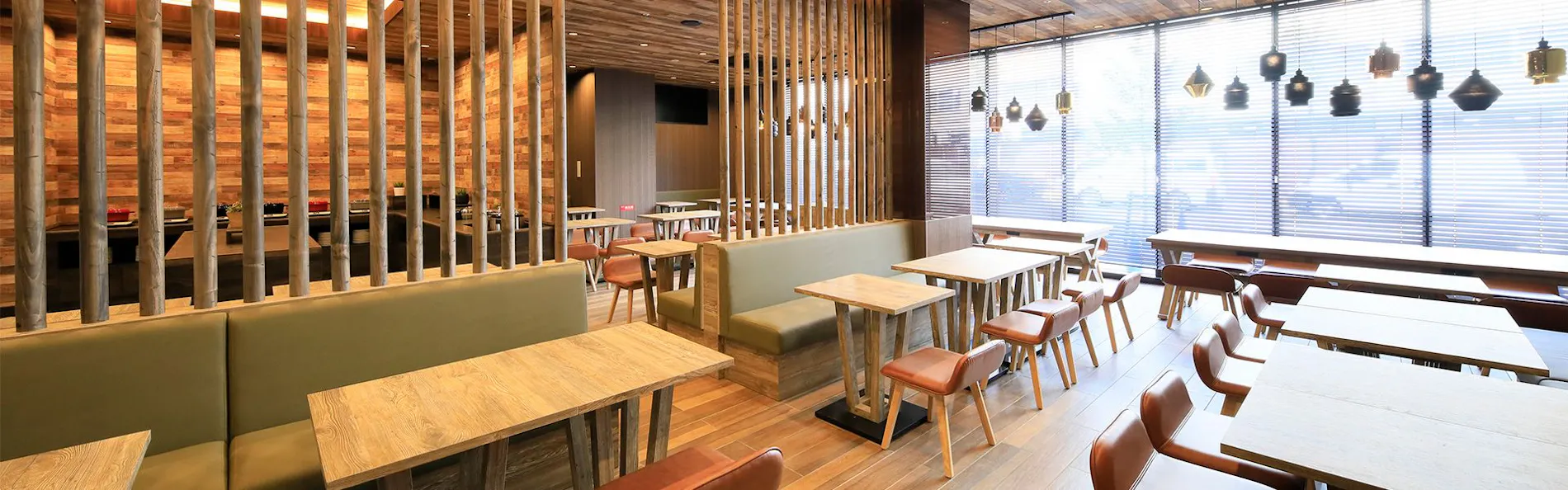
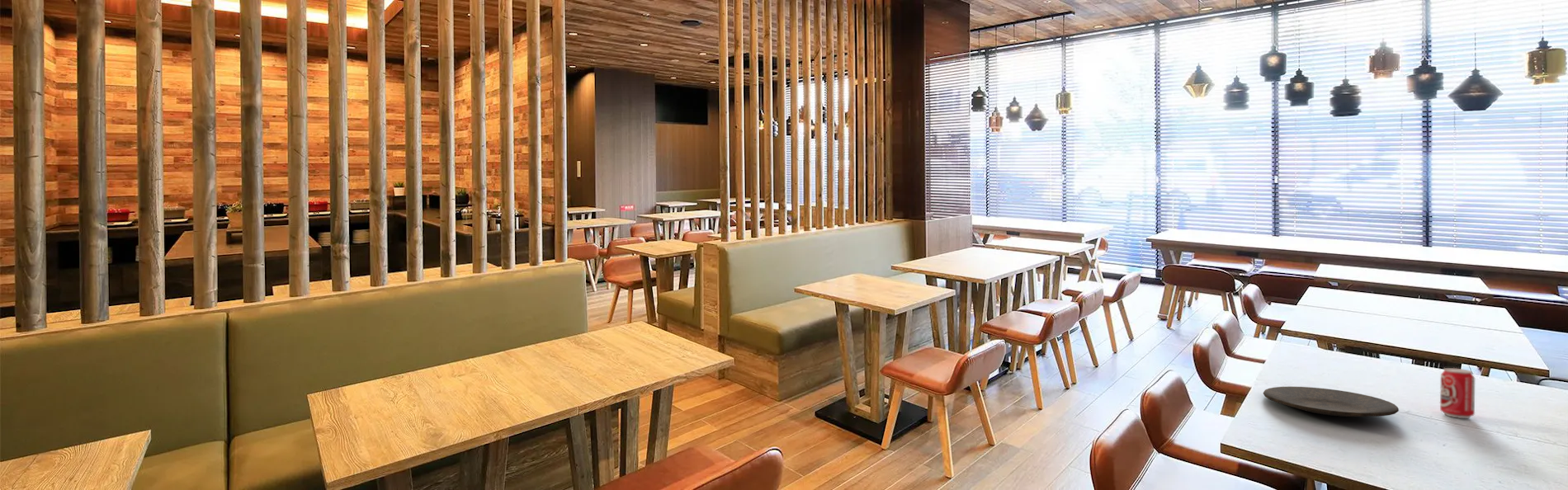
+ beverage can (1457, 393)
+ plate (1327, 403)
